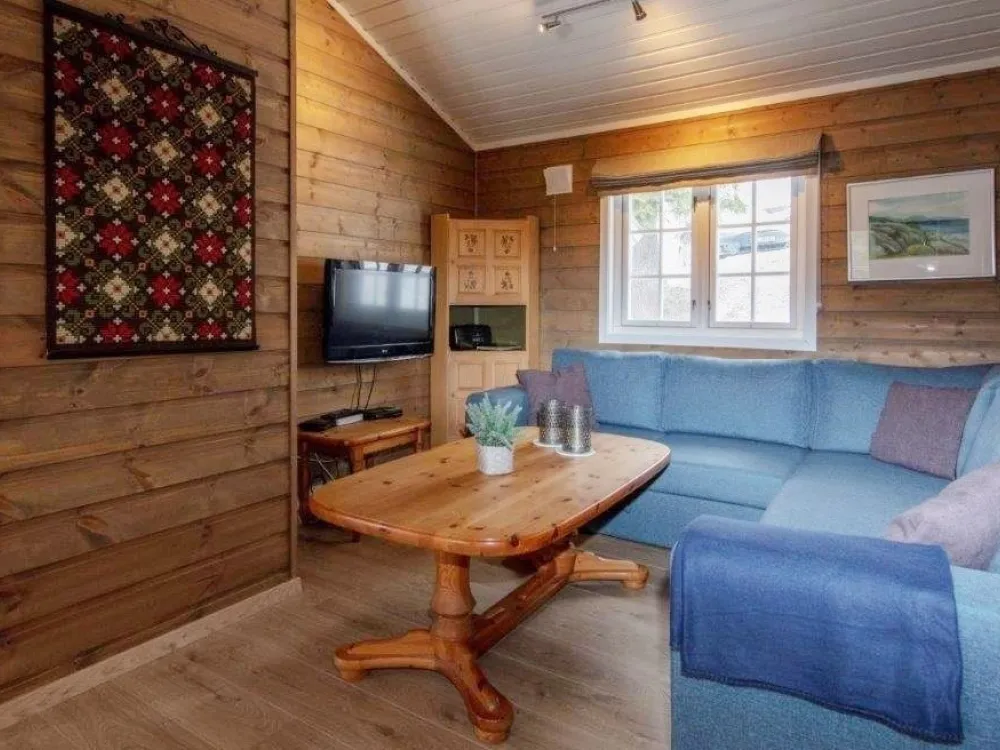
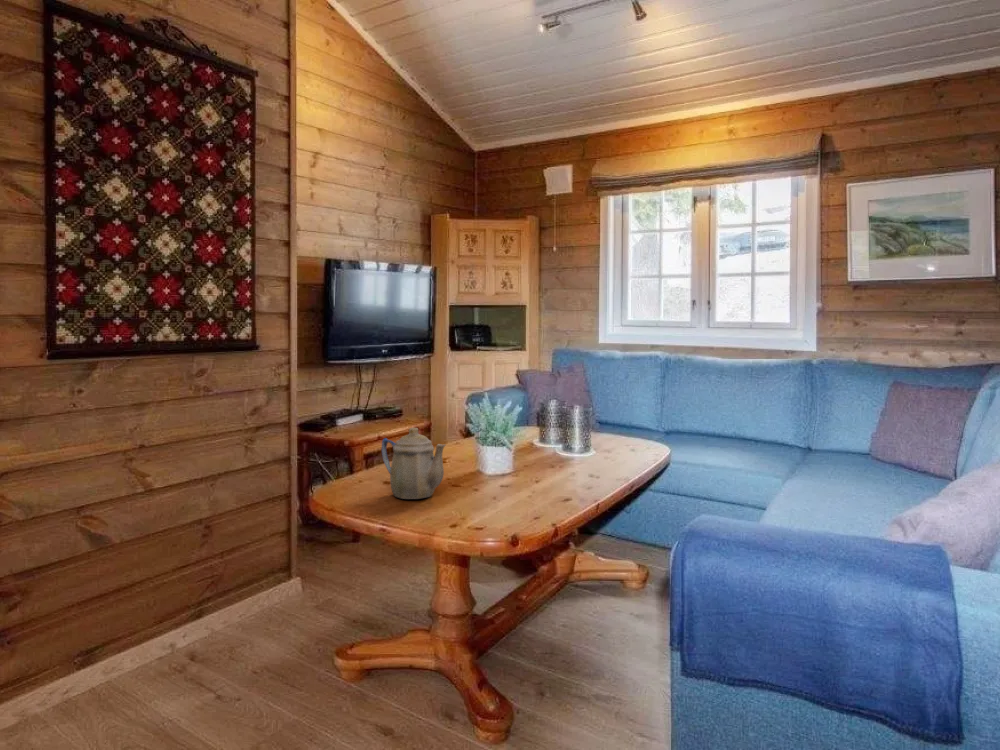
+ teapot (413, 461)
